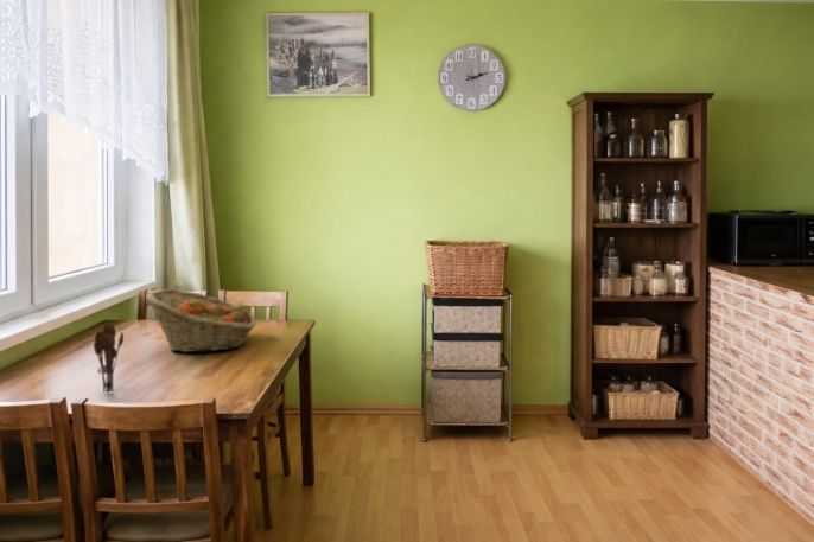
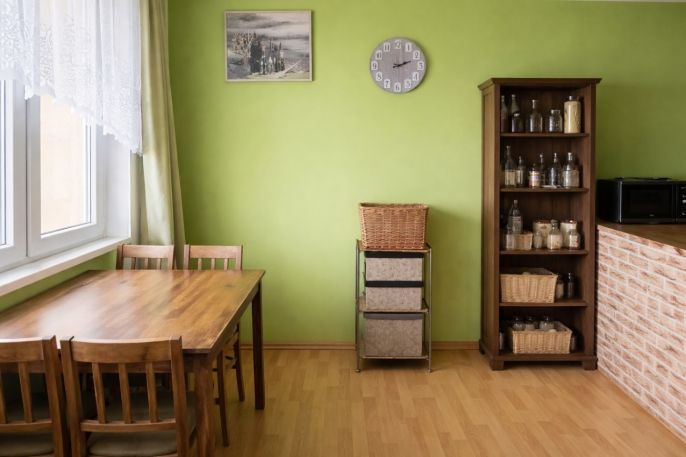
- fruit basket (202, 317)
- utensil holder (108, 358)
